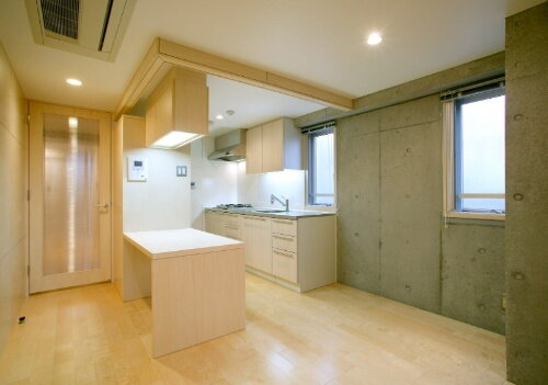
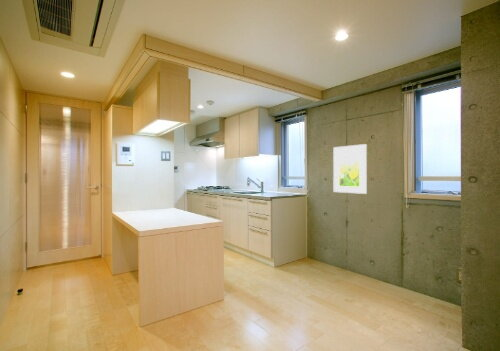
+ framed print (349, 169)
